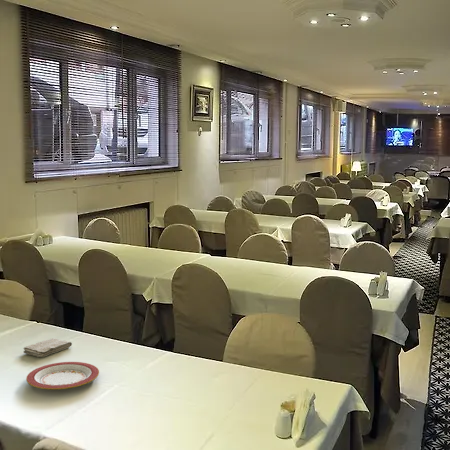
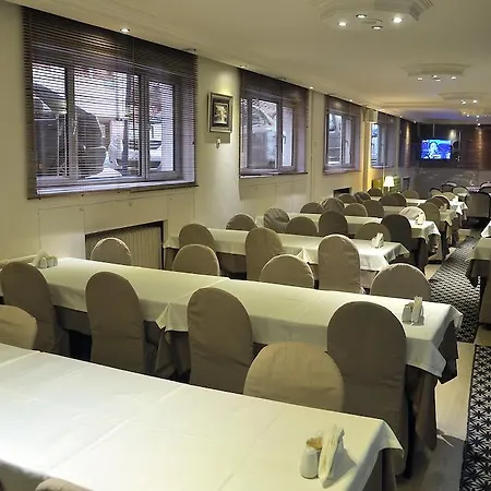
- washcloth (47, 346)
- plate (63, 377)
